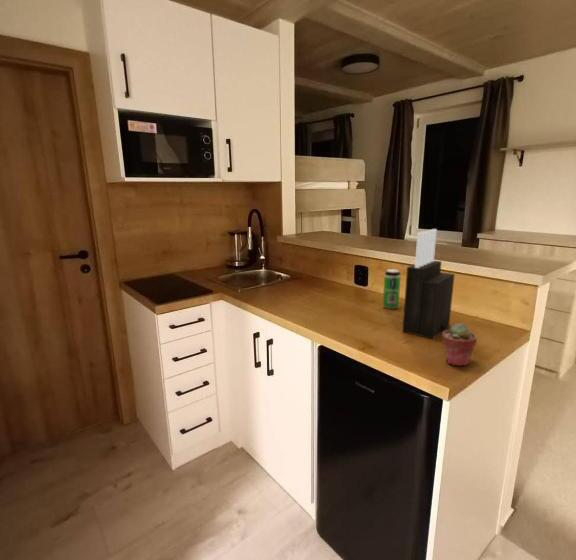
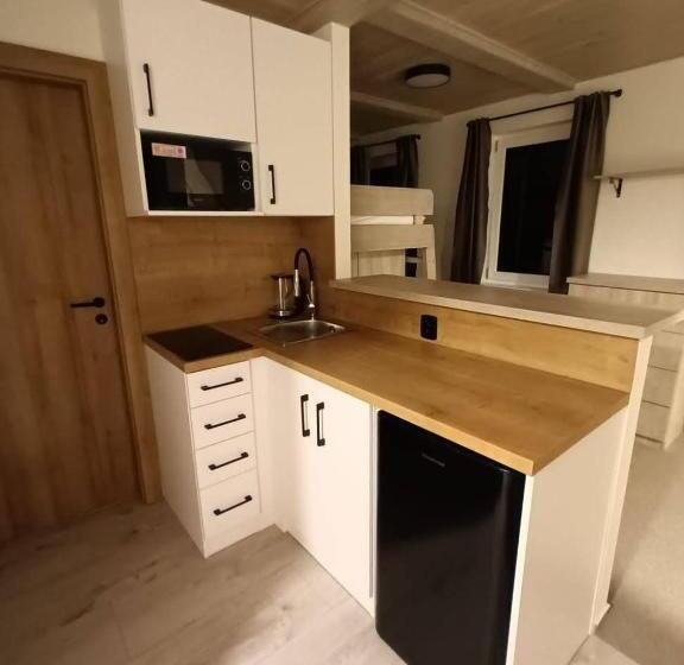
- knife block (433, 281)
- potted succulent (458, 342)
- beverage can (391, 289)
